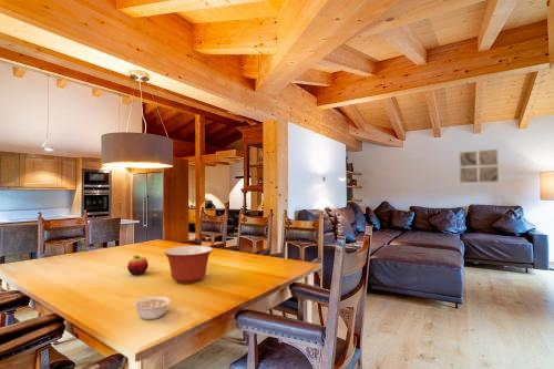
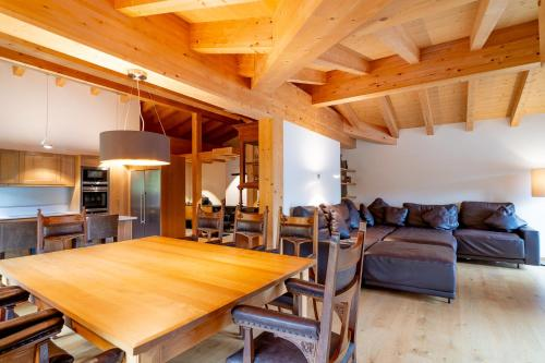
- wall art (479, 165)
- legume (153, 307)
- mixing bowl (188, 265)
- fruit (137, 265)
